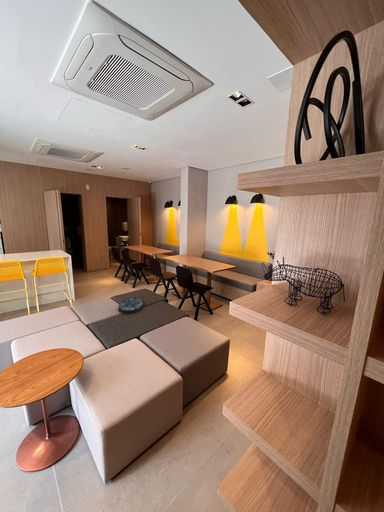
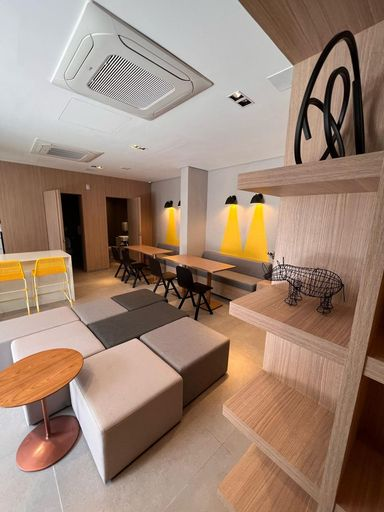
- serving tray (131, 304)
